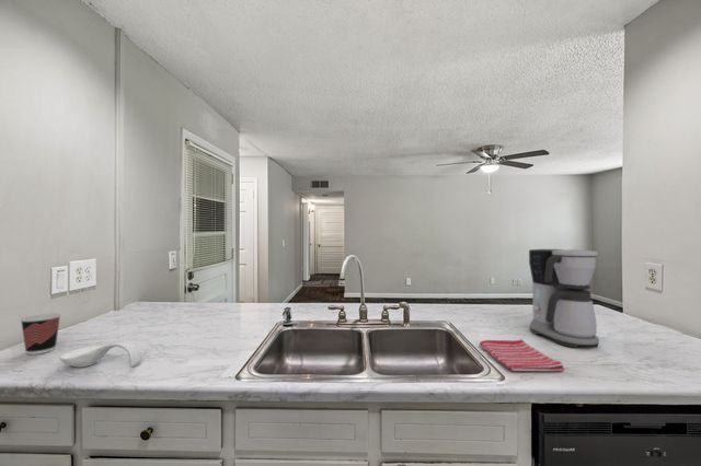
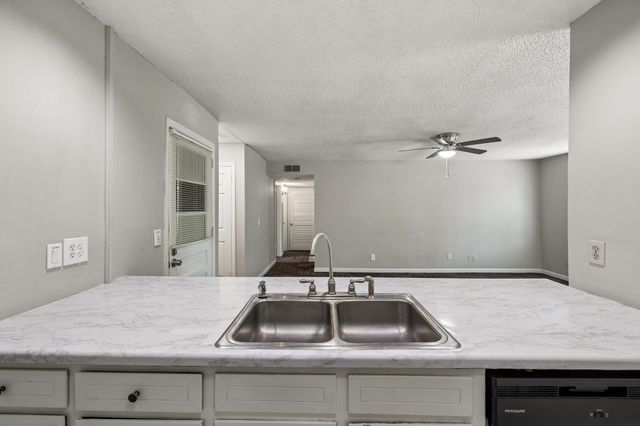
- dish towel (517, 353)
- coffee maker (556, 293)
- cup (41, 334)
- spoon rest (102, 352)
